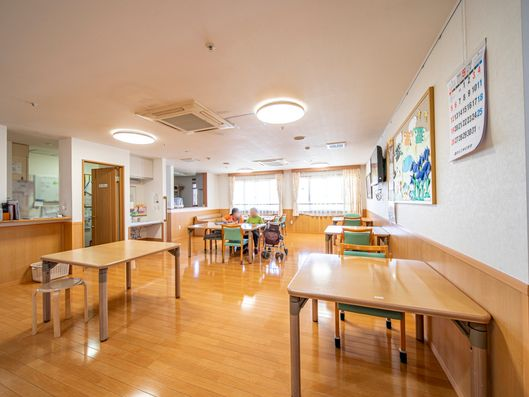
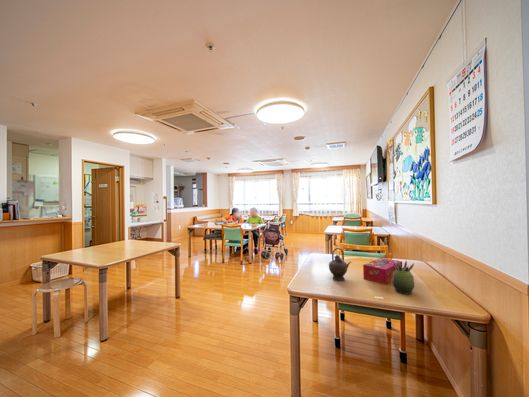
+ tissue box (383, 269)
+ succulent plant (403, 276)
+ teapot (340, 263)
